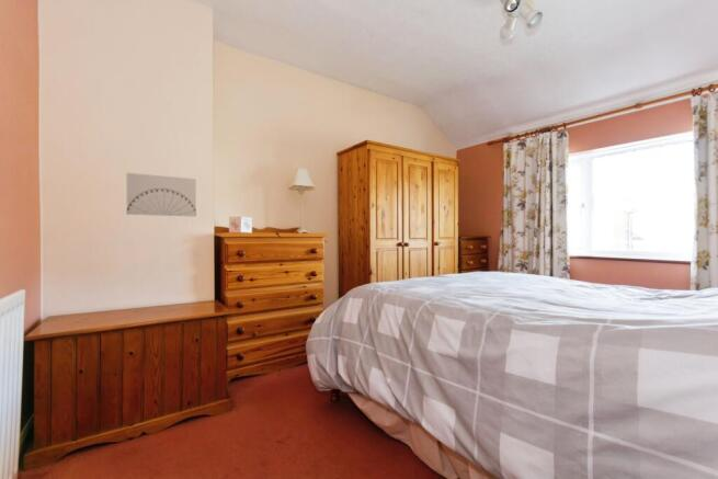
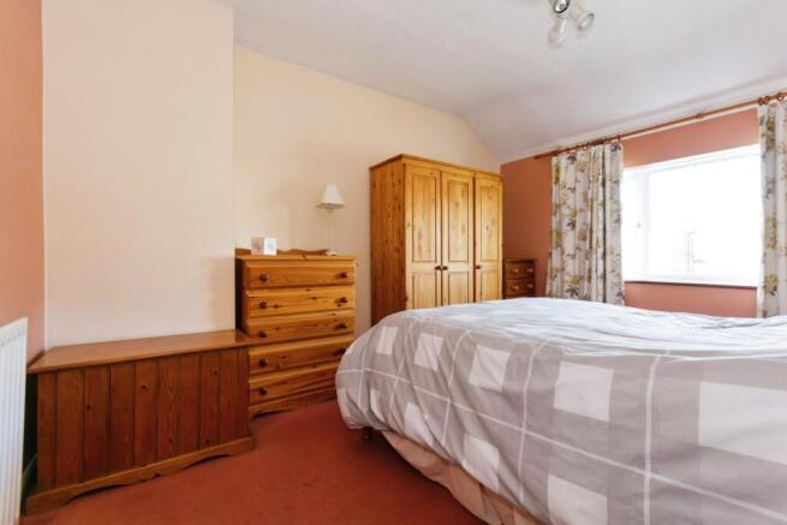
- wall art (162, 195)
